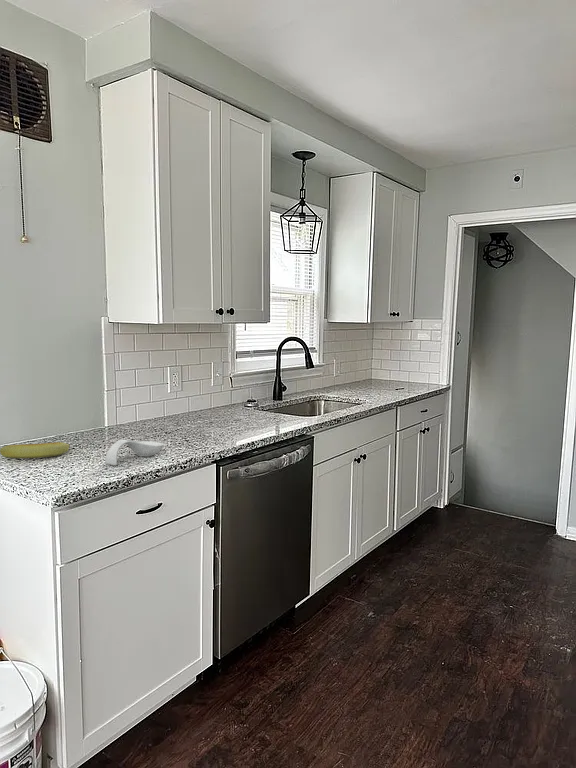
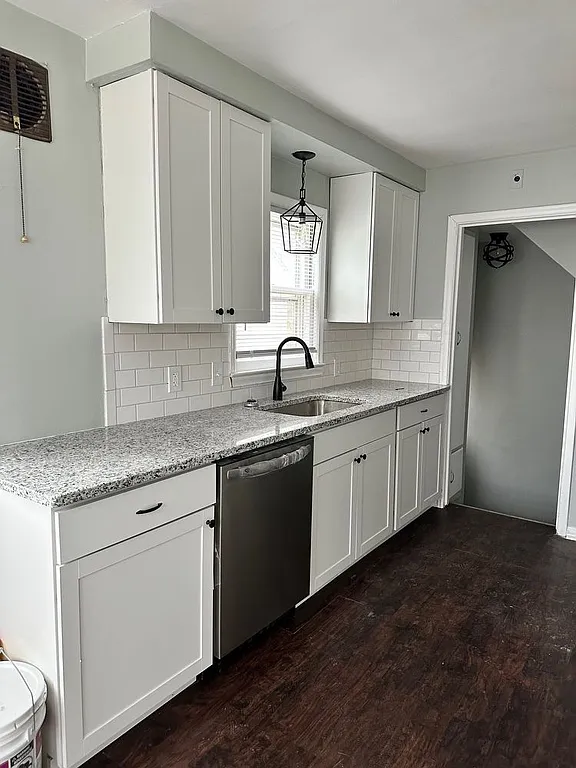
- banana (42, 446)
- spoon rest (135, 447)
